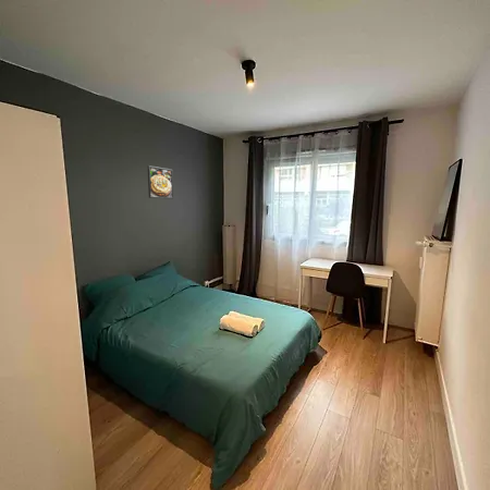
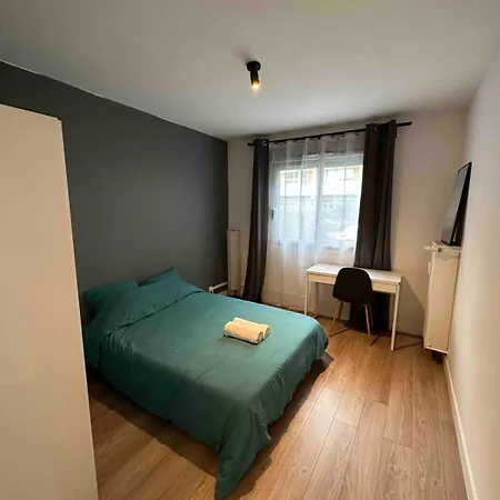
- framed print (160, 183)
